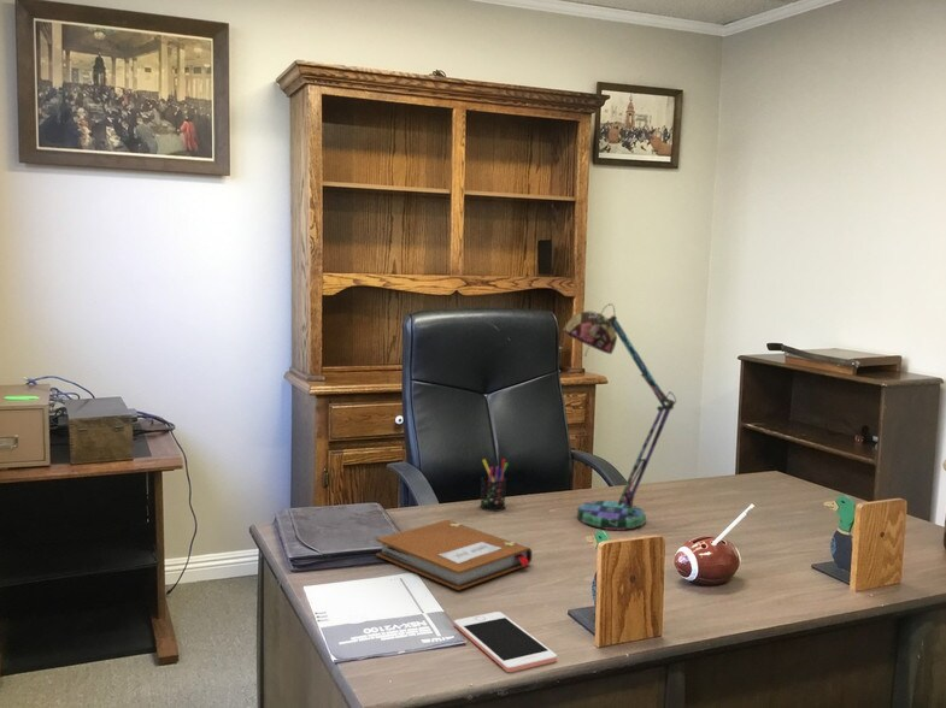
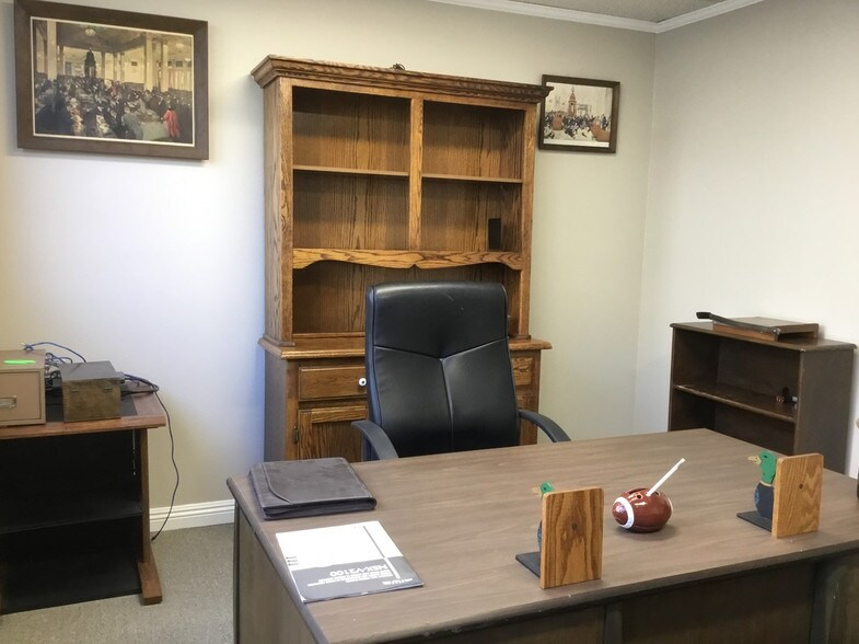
- cell phone (503, 639)
- notebook (456, 551)
- desk lamp (651, 427)
- pen holder (496, 482)
